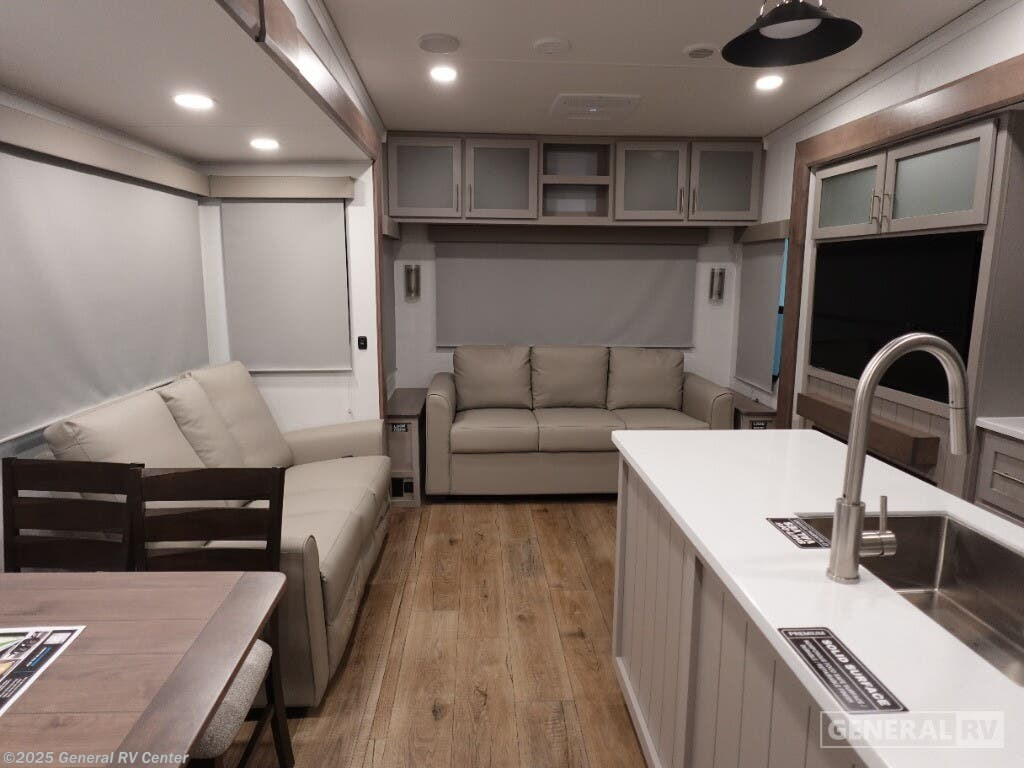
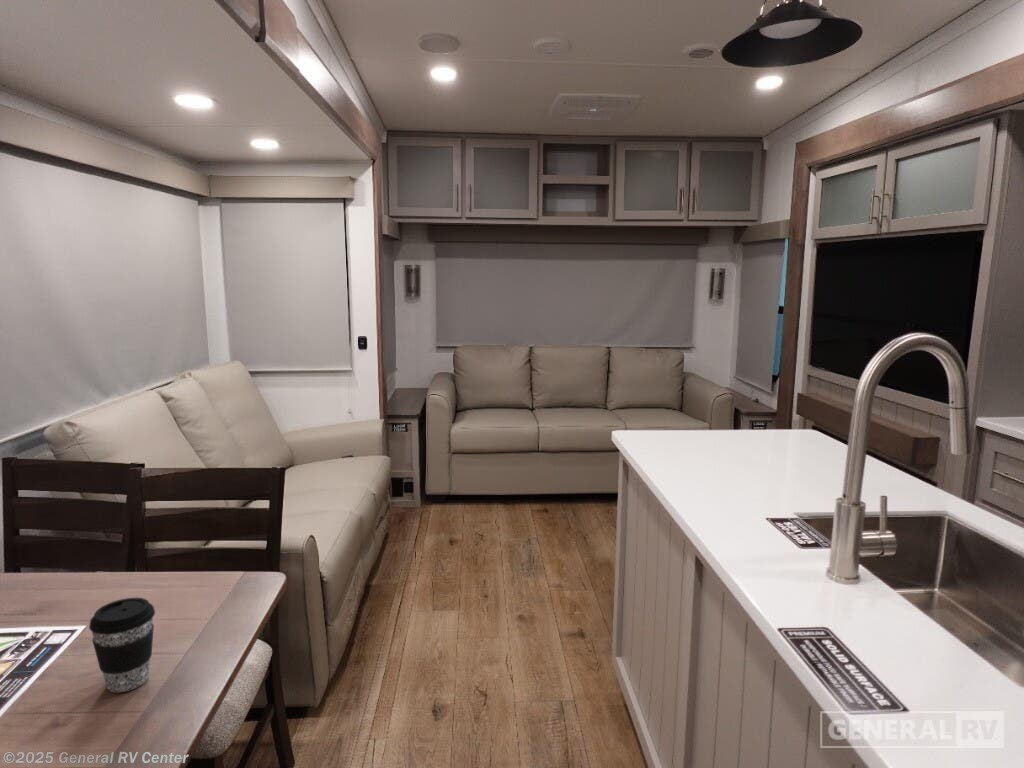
+ coffee cup (125, 645)
